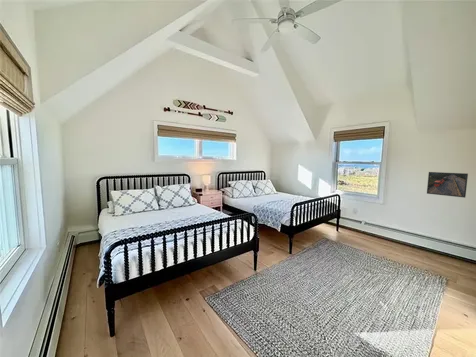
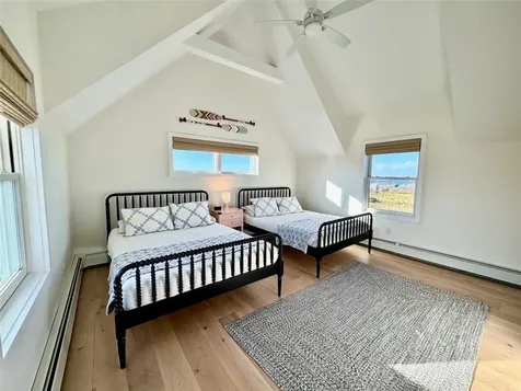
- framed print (446, 184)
